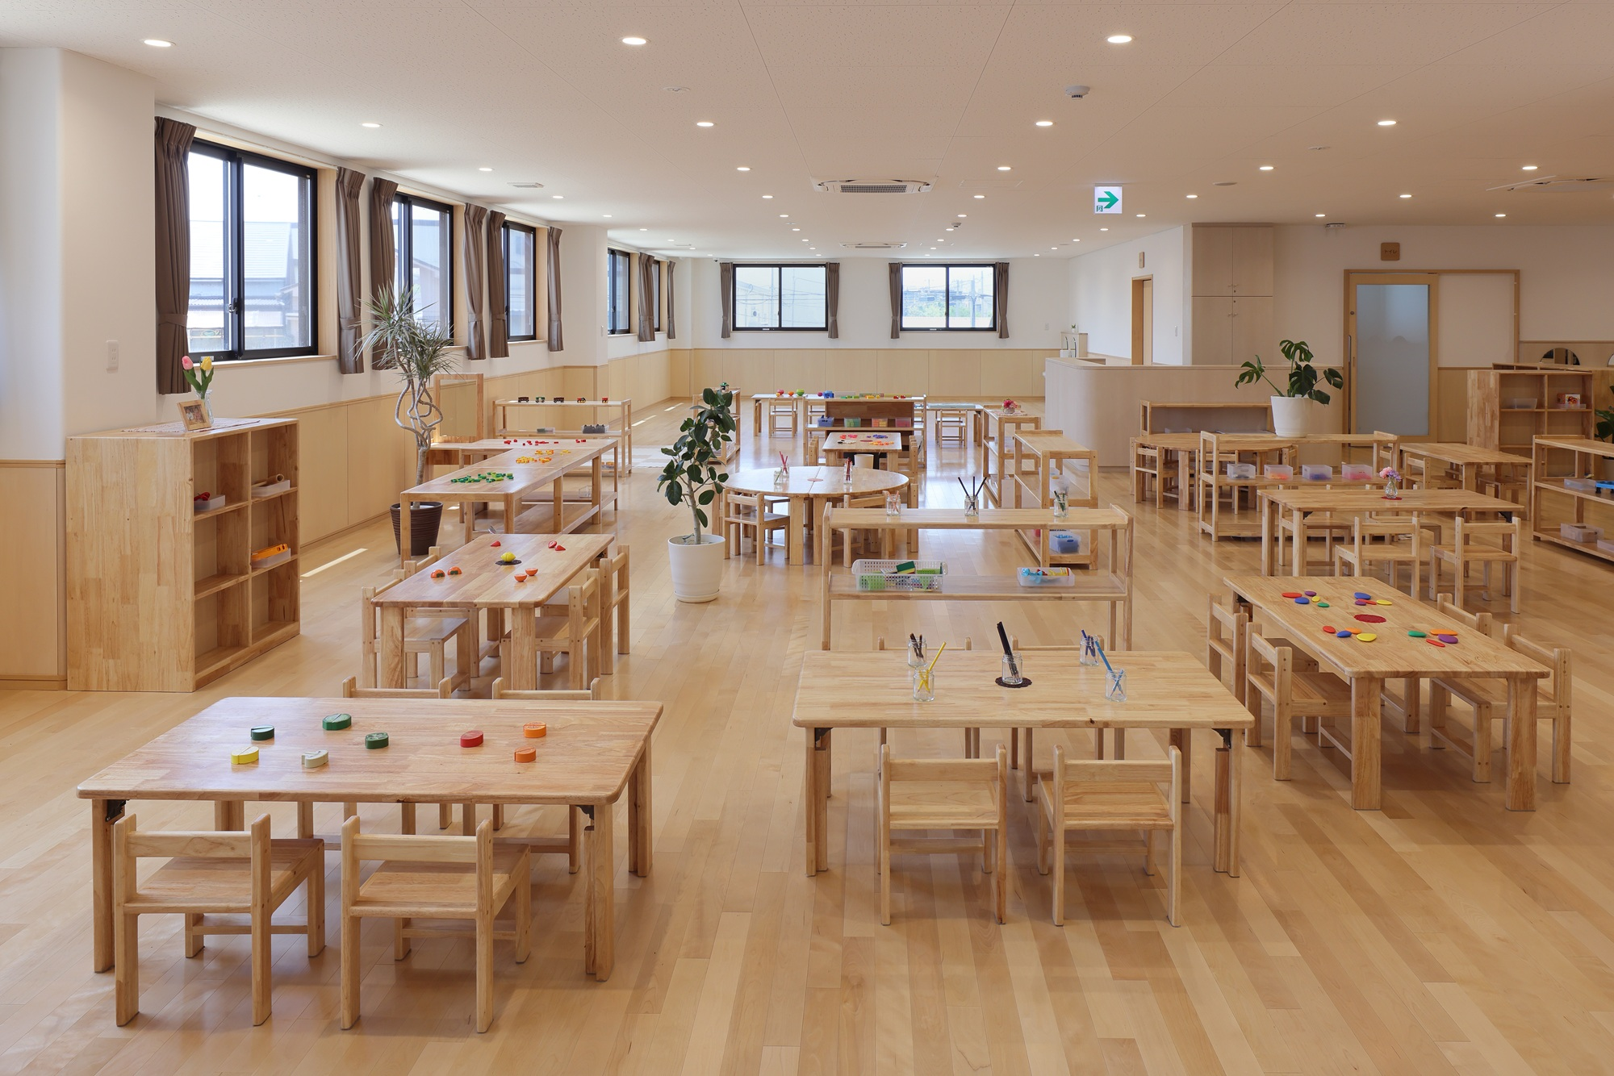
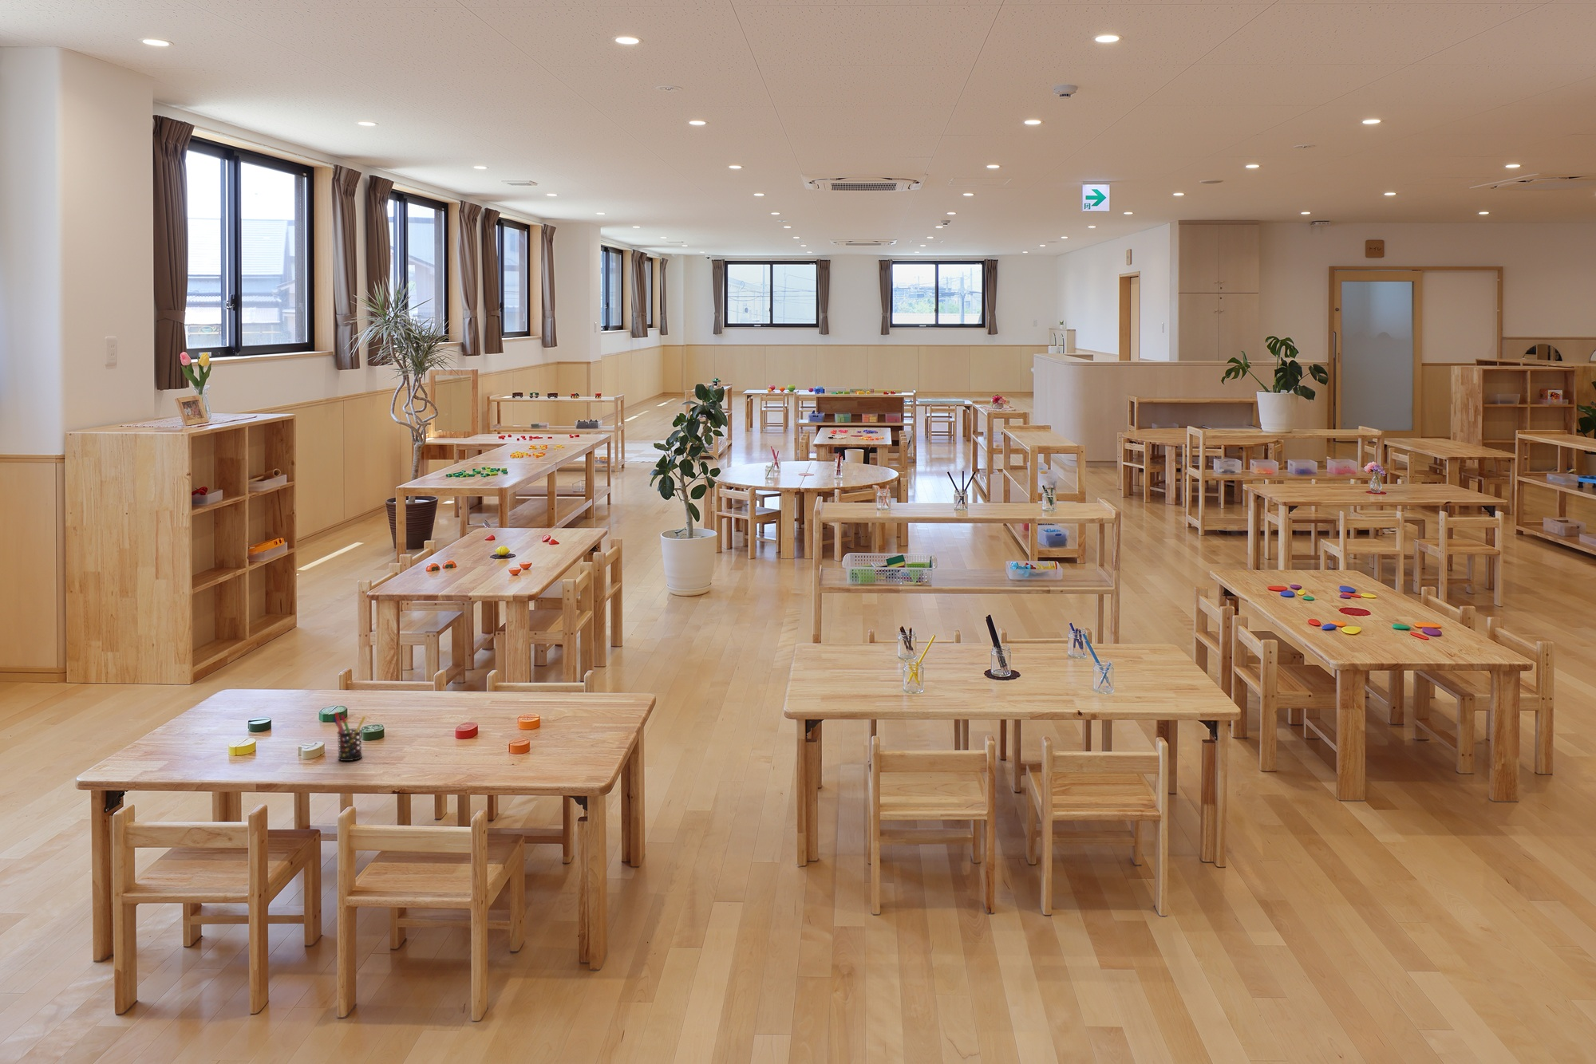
+ pen holder (347, 735)
